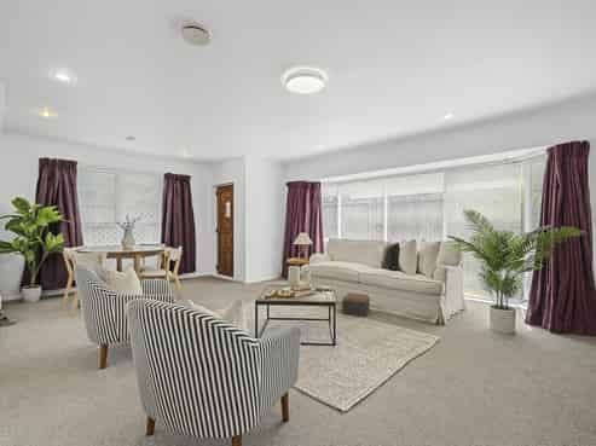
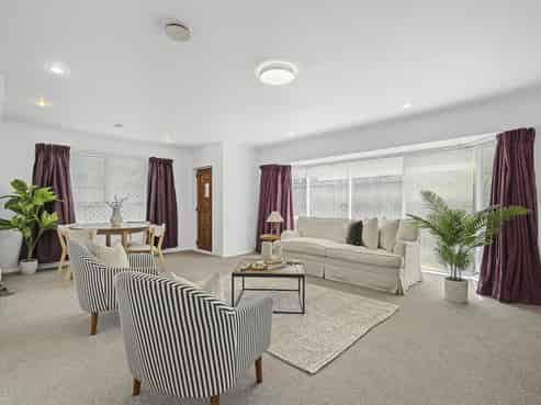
- footstool (355, 303)
